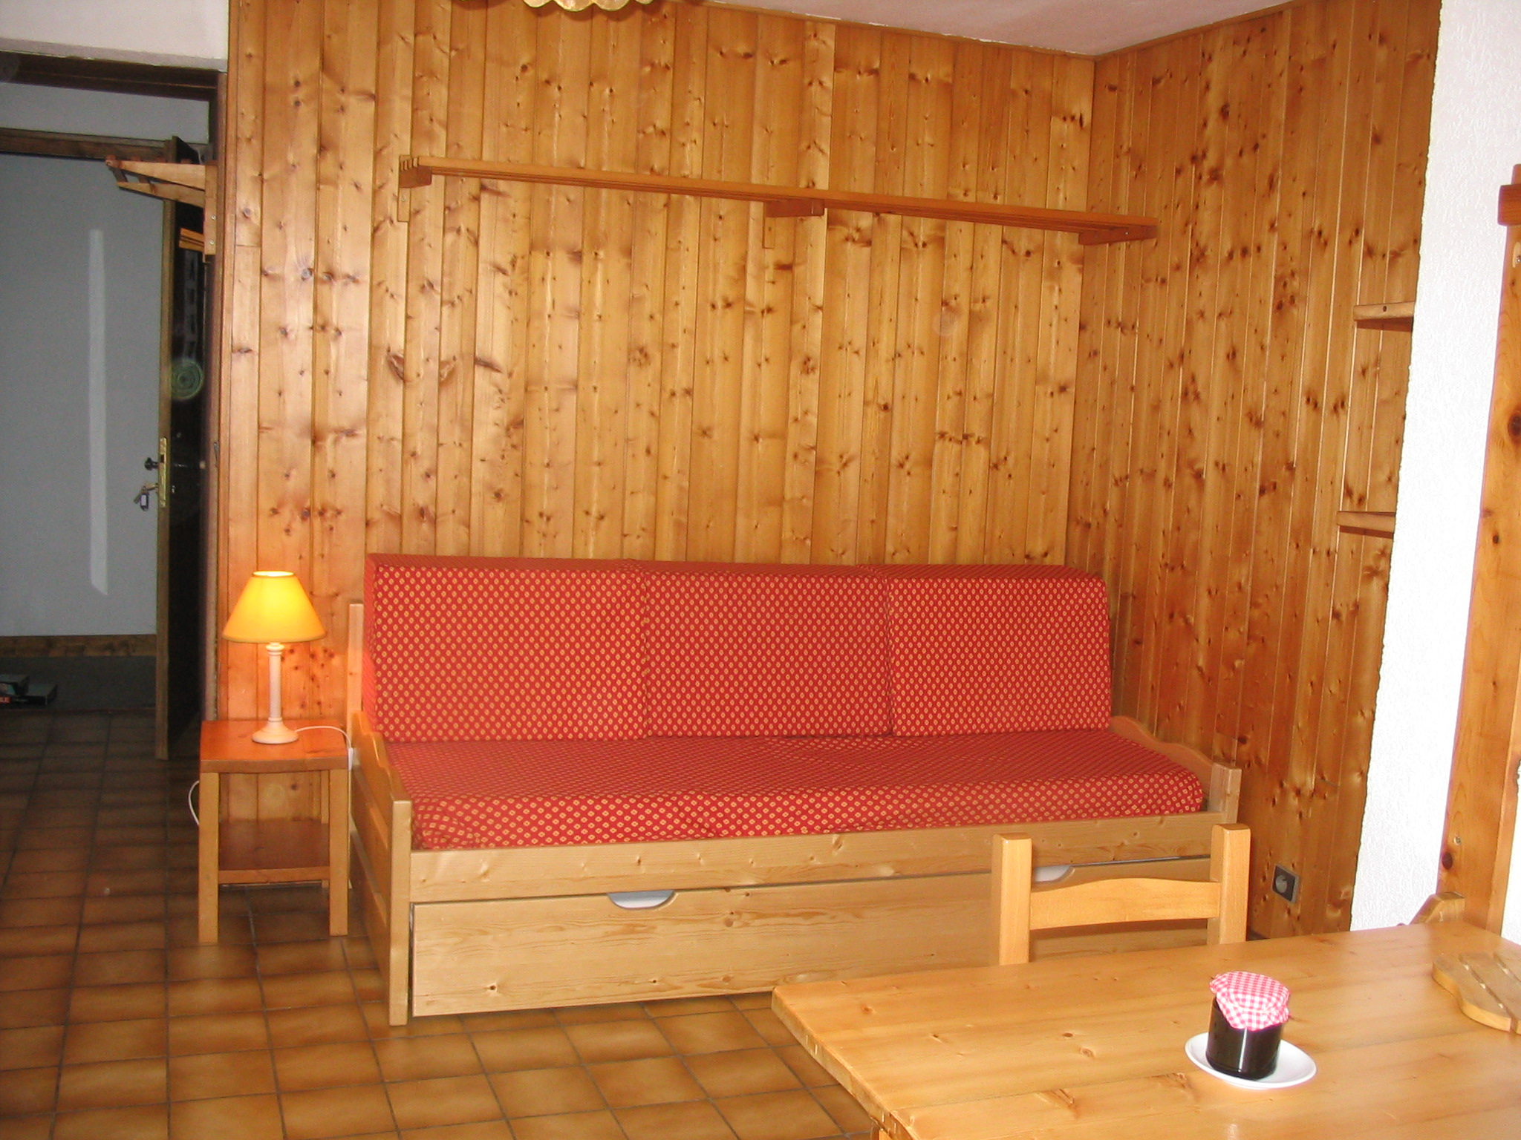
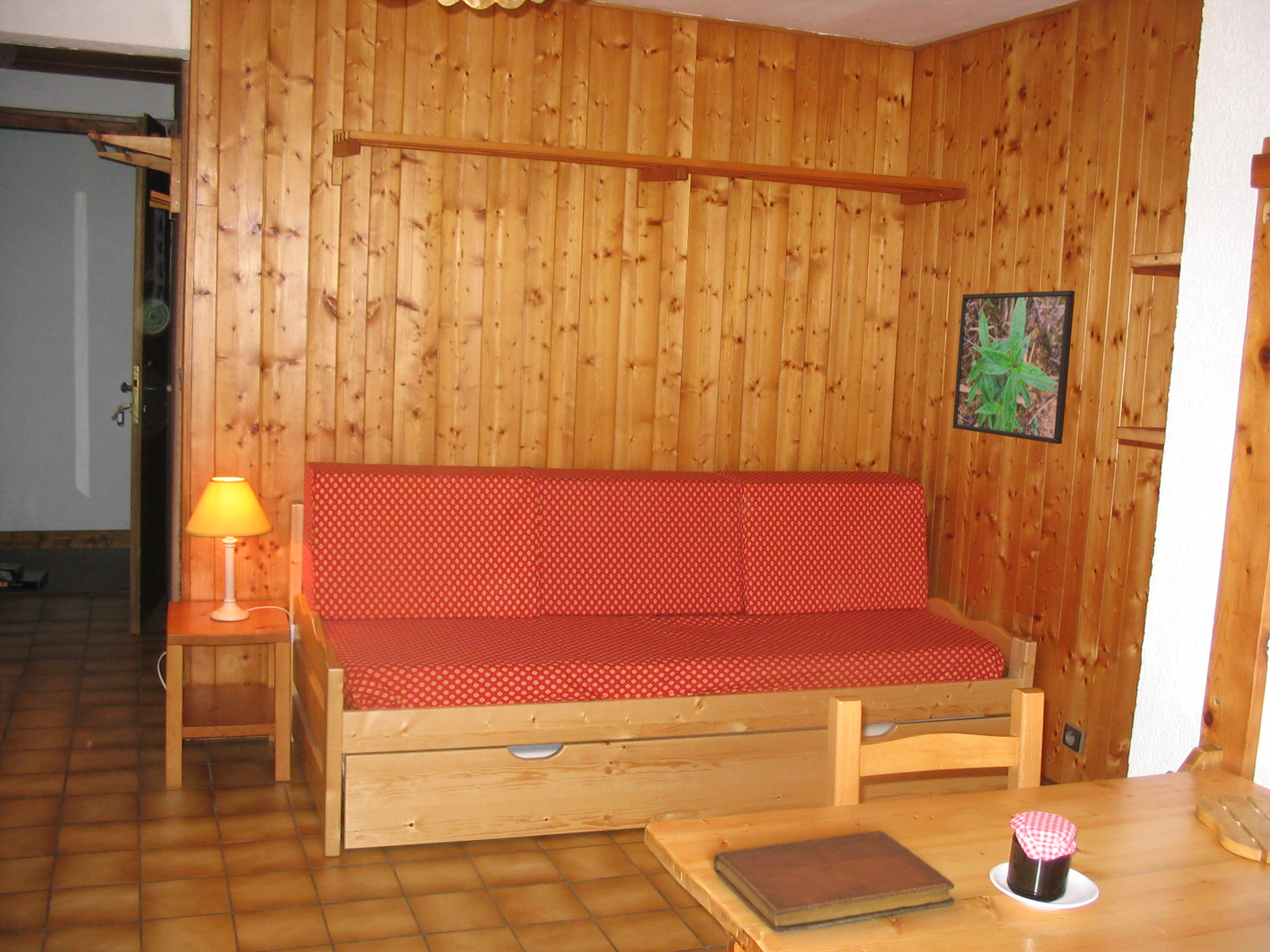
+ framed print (1009, 364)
+ notebook (832, 876)
